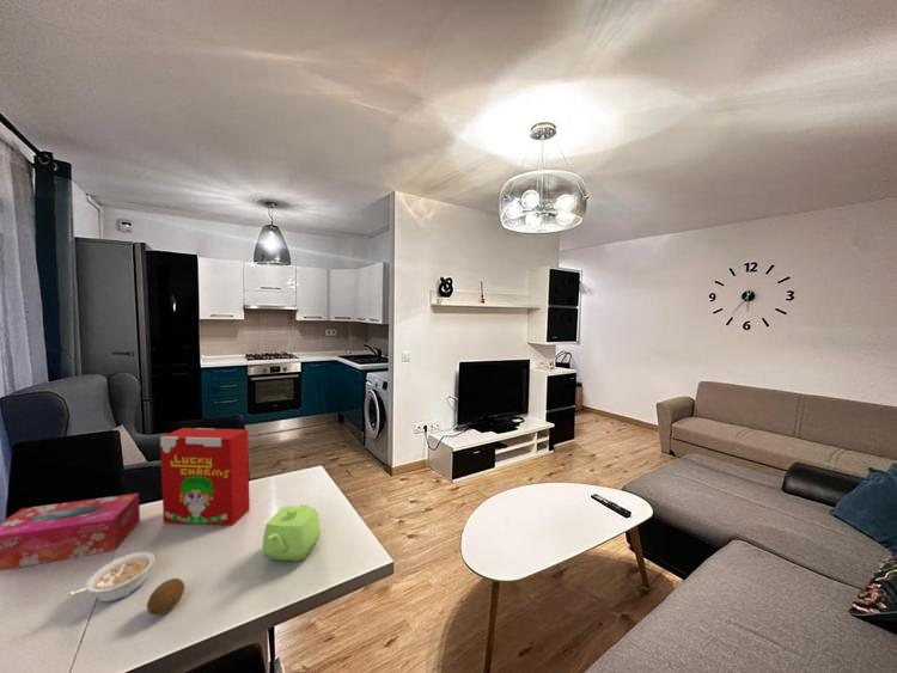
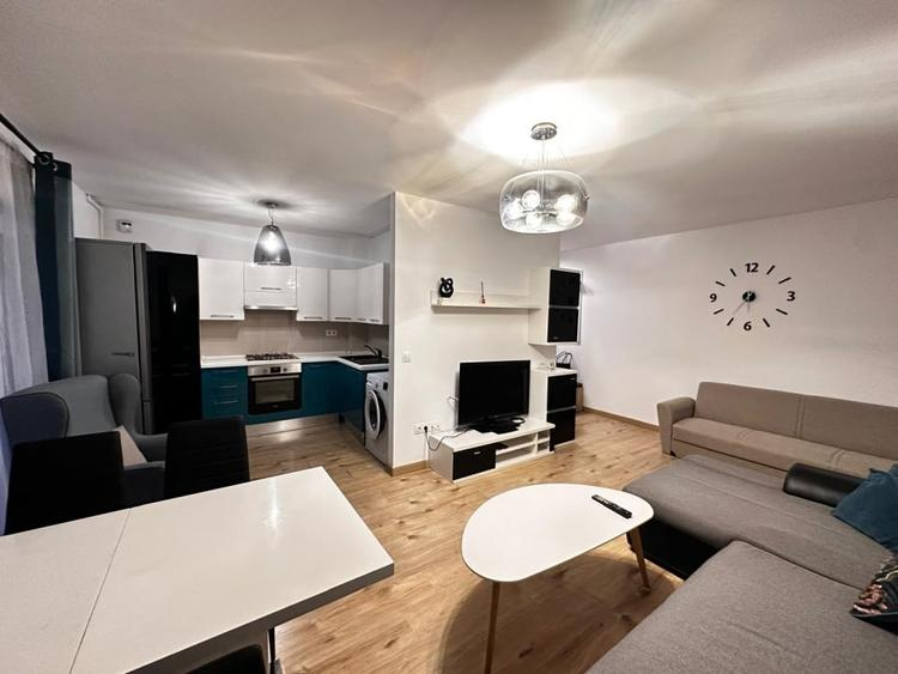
- legume (120, 579)
- tissue box (67, 528)
- fruit (166, 595)
- cereal box (206, 475)
- teapot (289, 533)
